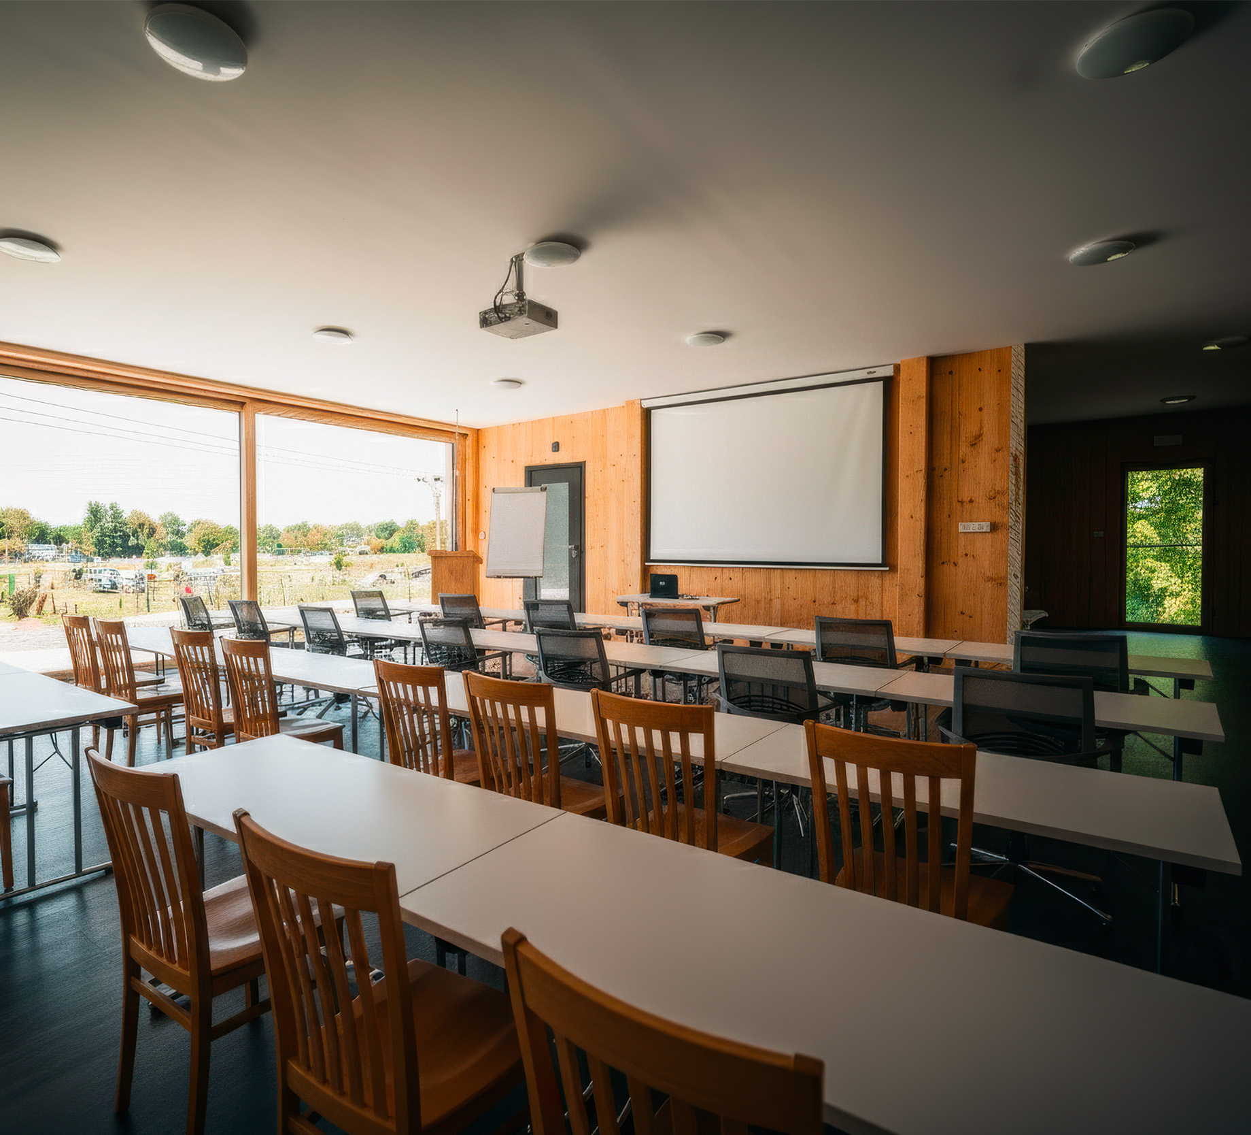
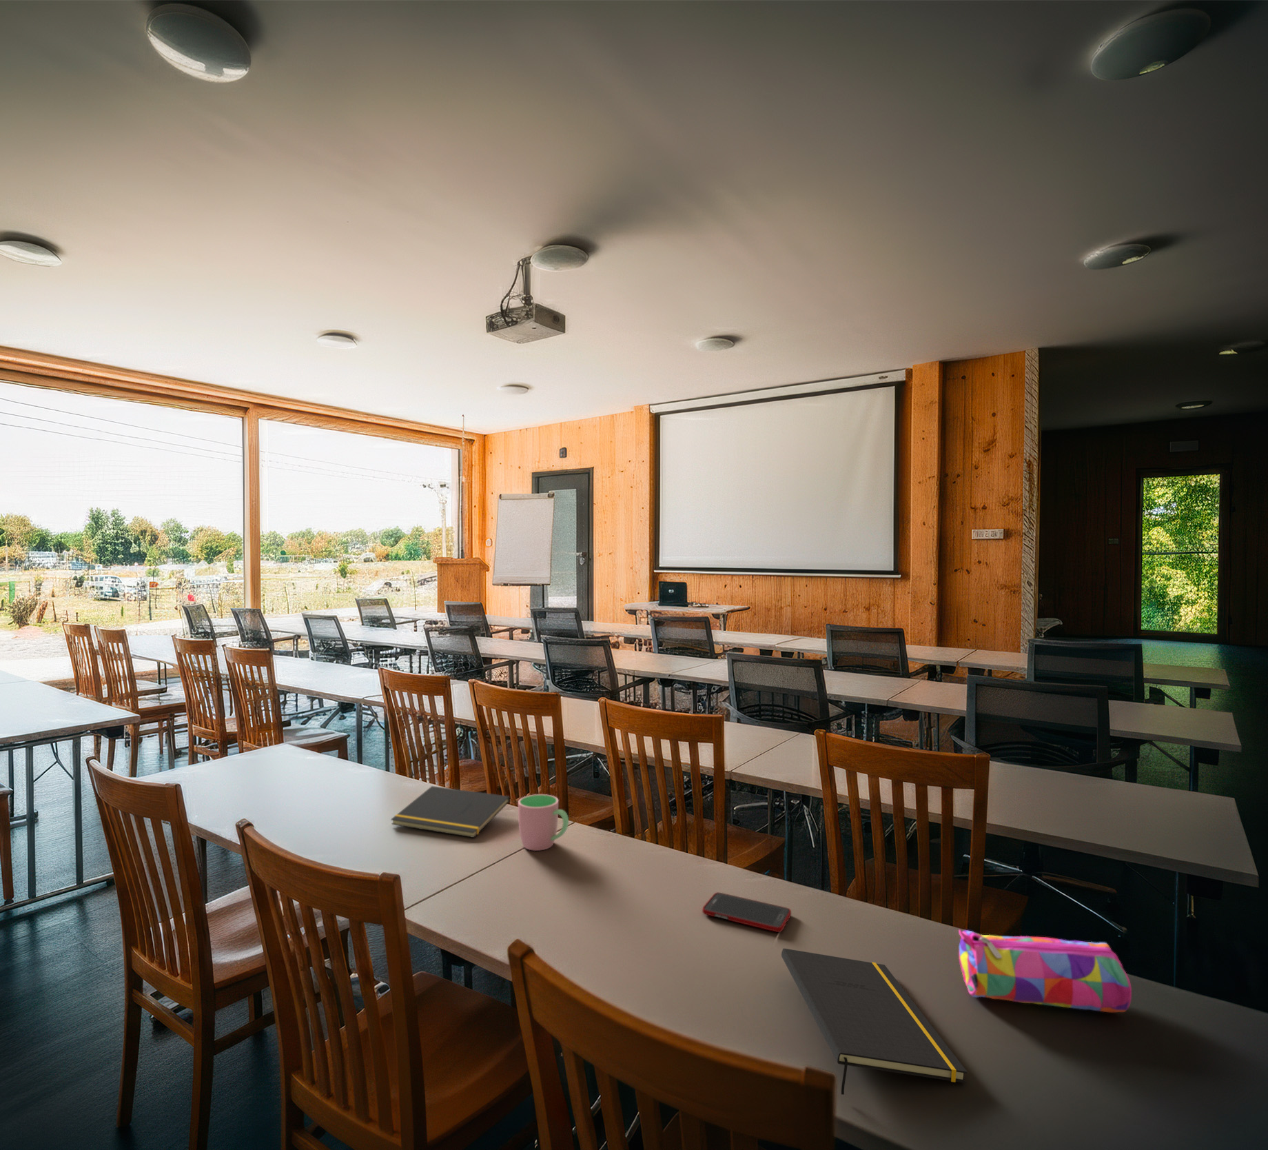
+ notepad (864, 1007)
+ notepad (452, 810)
+ cup (543, 824)
+ cell phone (747, 911)
+ pencil case (1038, 969)
